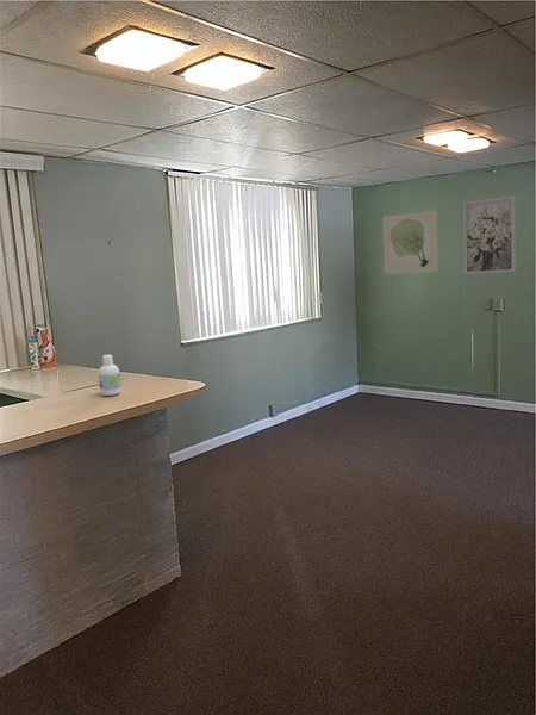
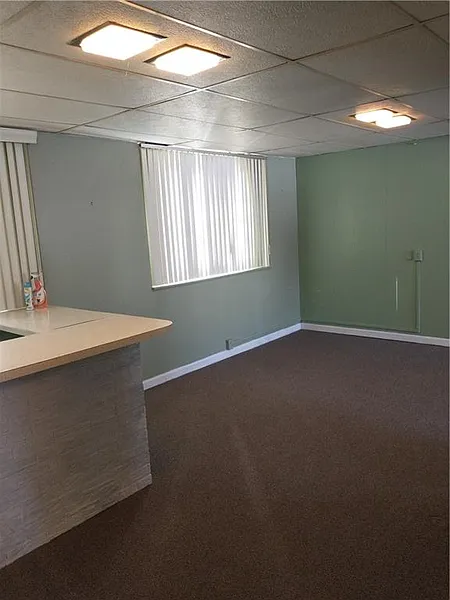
- bottle (108, 374)
- wall art (488, 236)
- wall art (410, 243)
